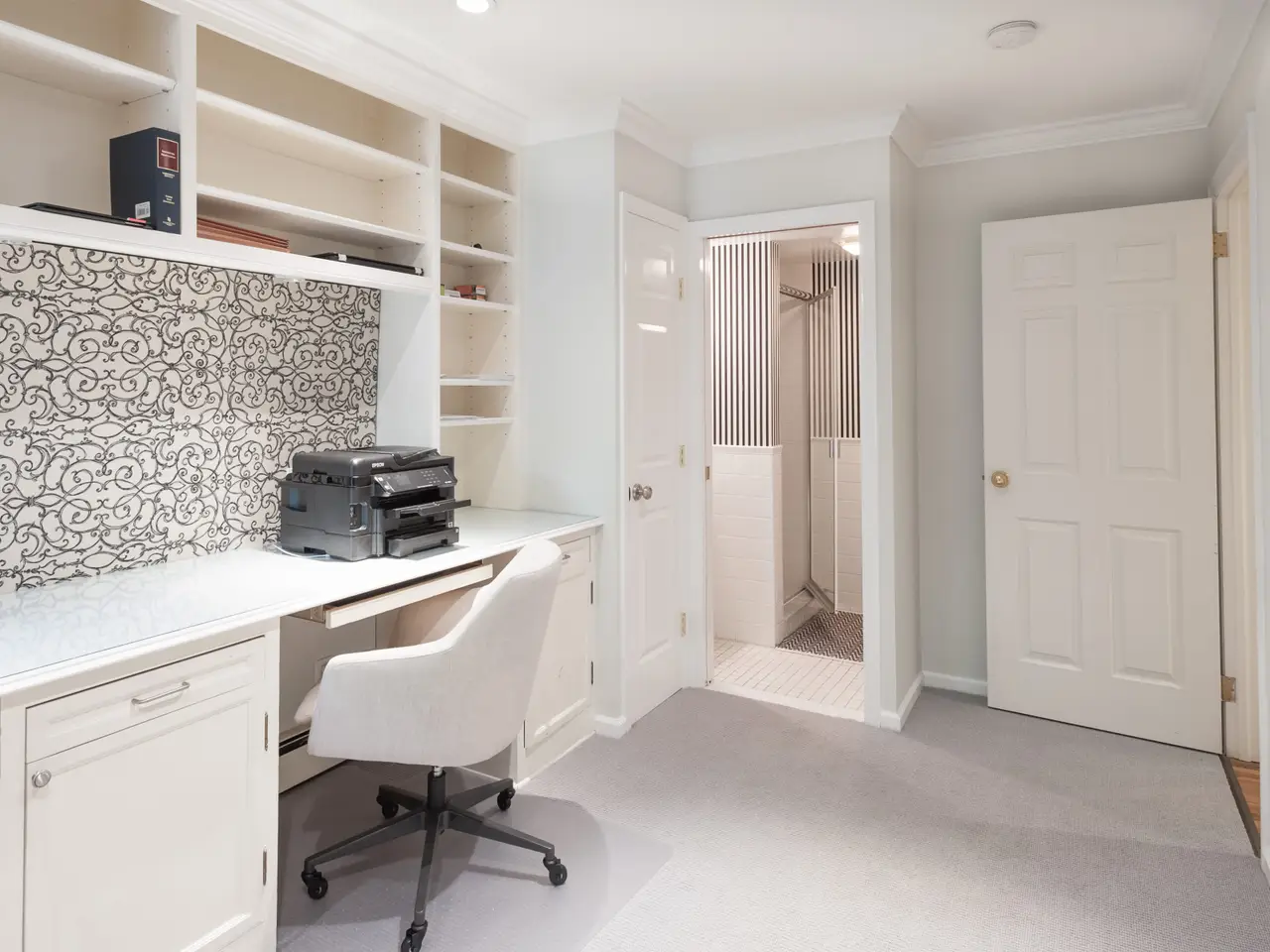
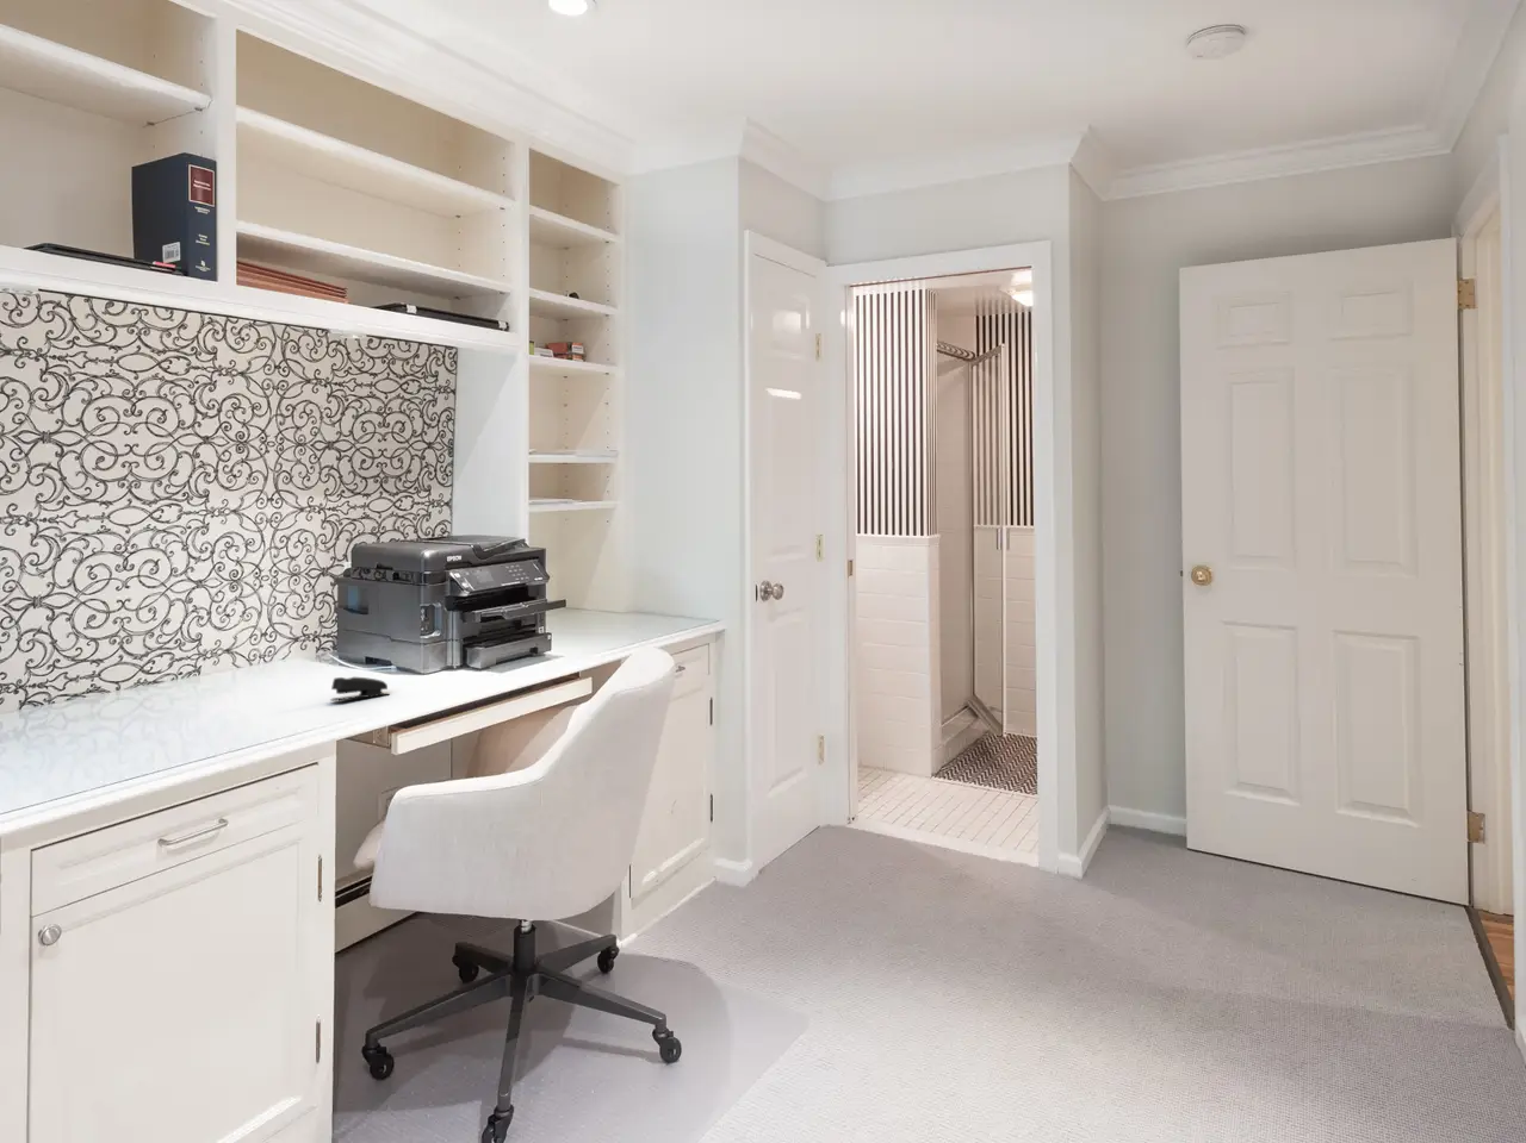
+ stapler (360, 686)
